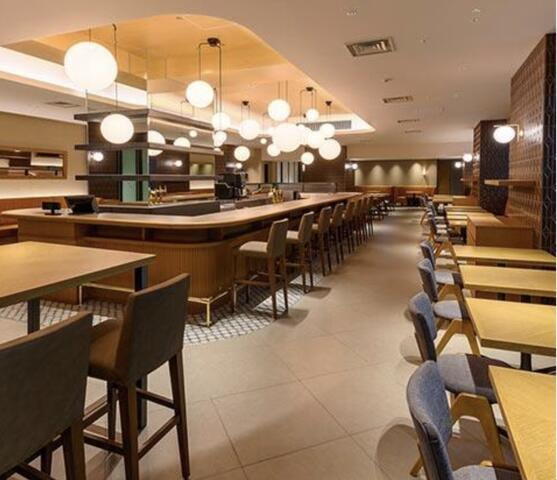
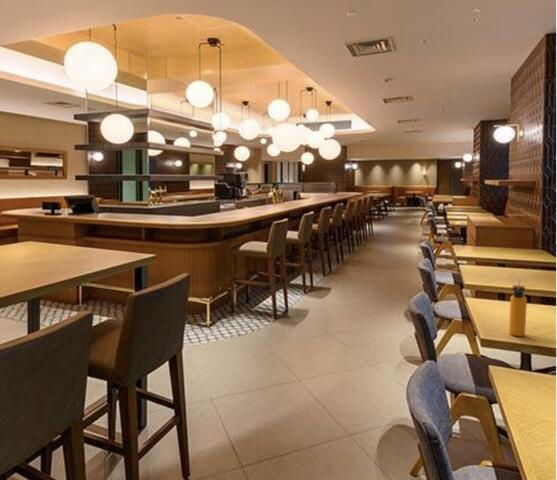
+ water bottle (517, 307)
